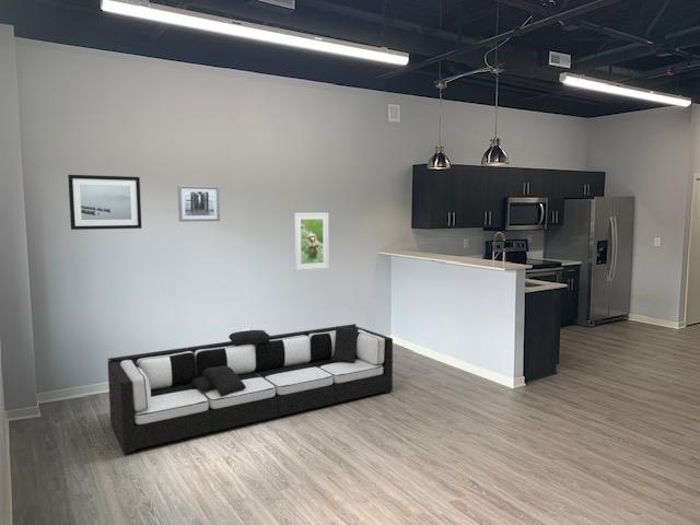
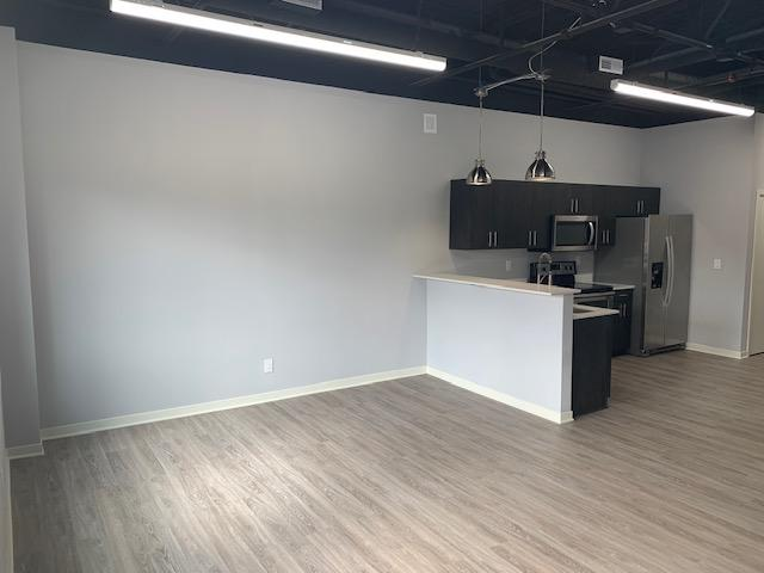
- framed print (312, 241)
- sofa (261, 371)
- wall art (199, 203)
- wall art (106, 202)
